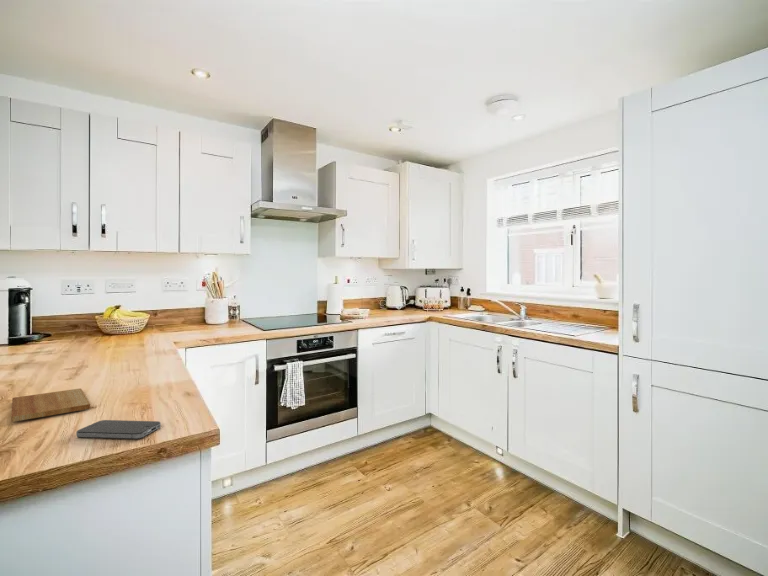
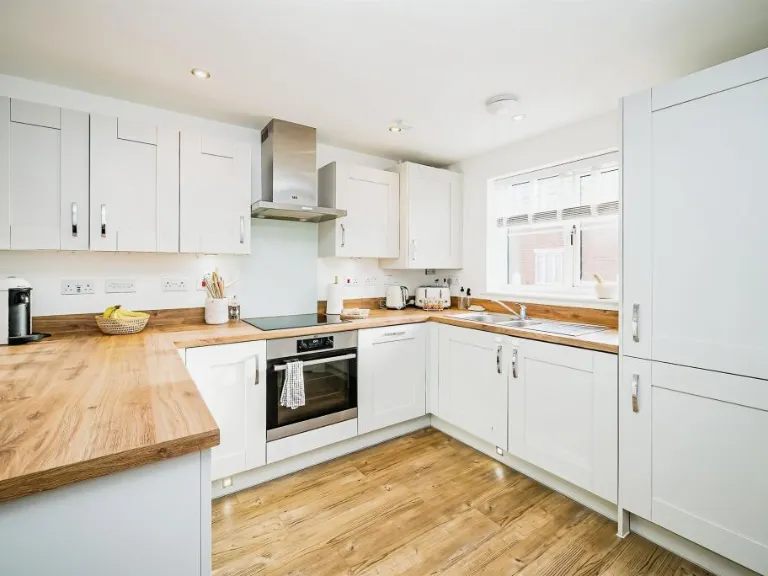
- smartphone (119, 429)
- cutting board (50, 403)
